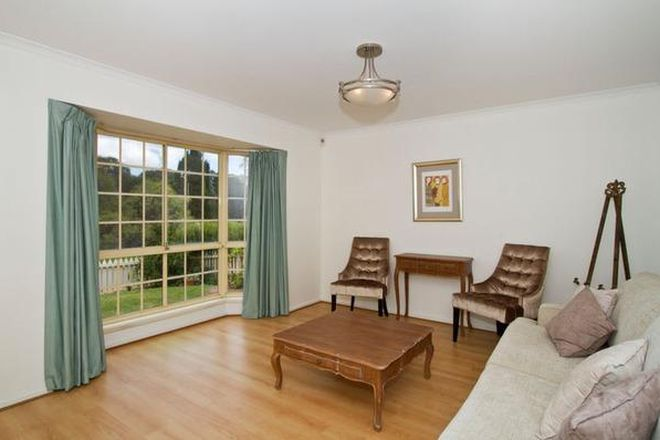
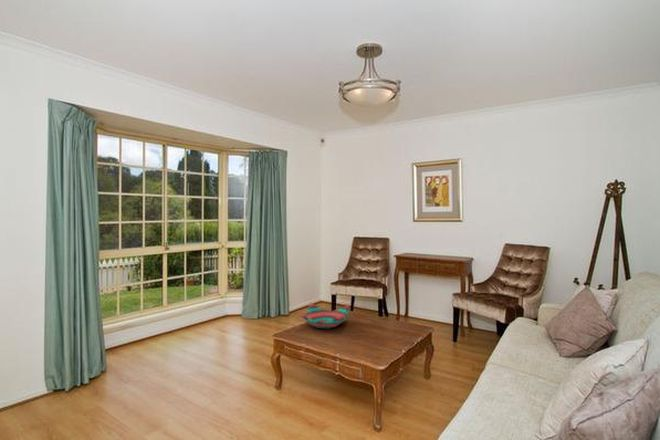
+ decorative bowl (325, 316)
